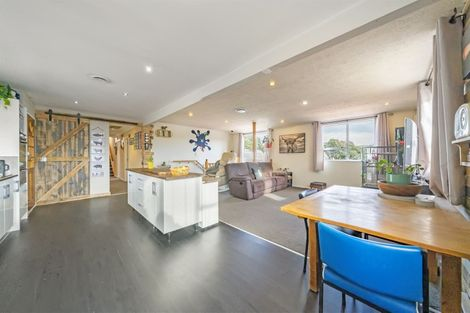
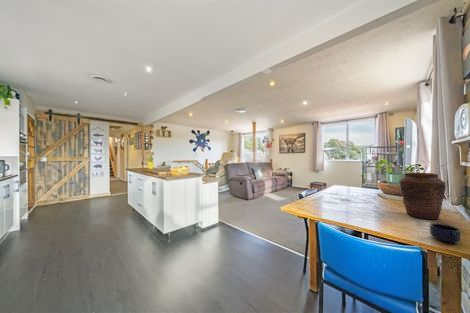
+ vase (421, 194)
+ mug (446, 234)
